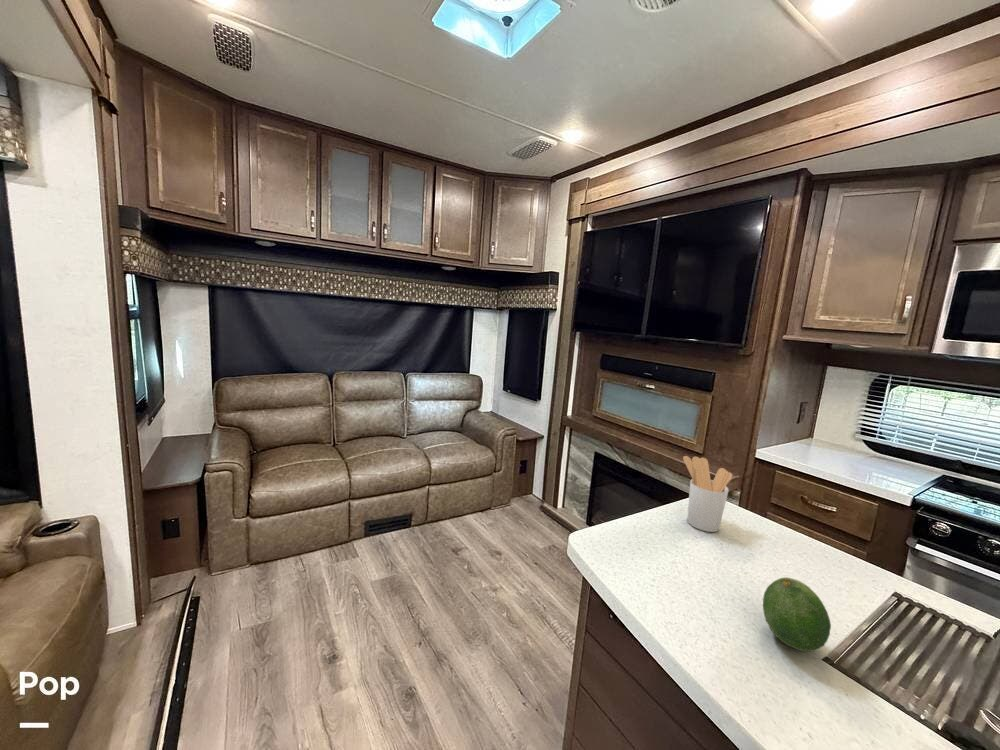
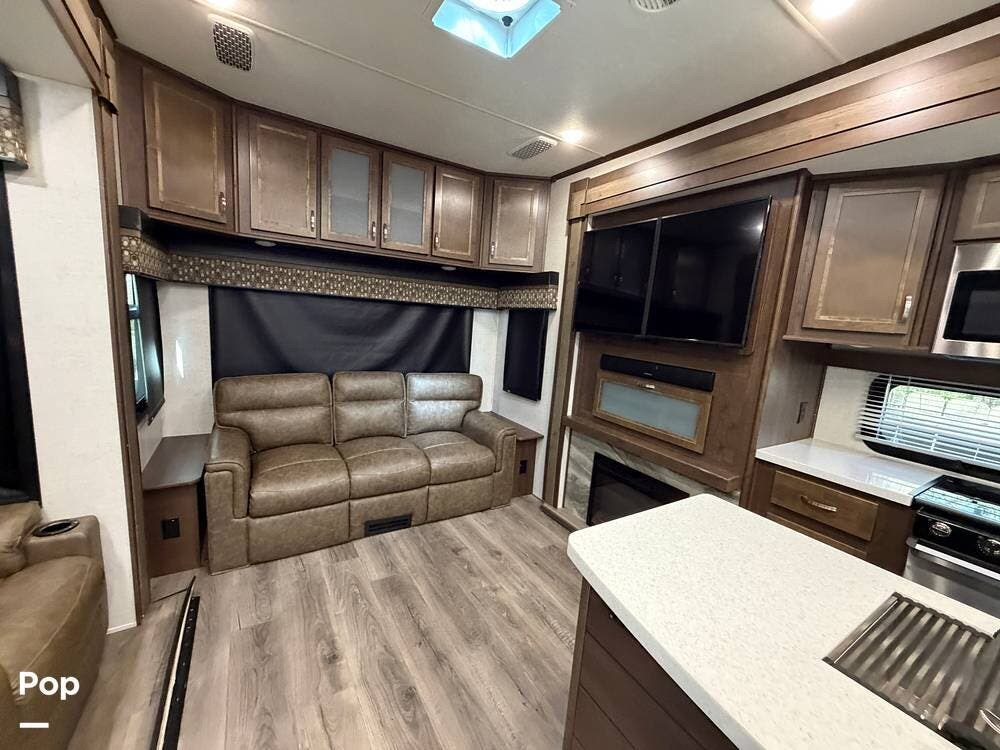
- utensil holder (702, 491)
- fruit (795, 612)
